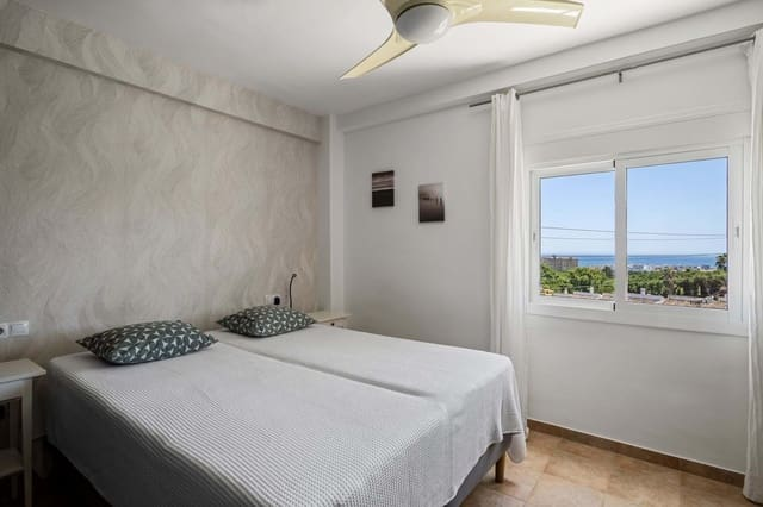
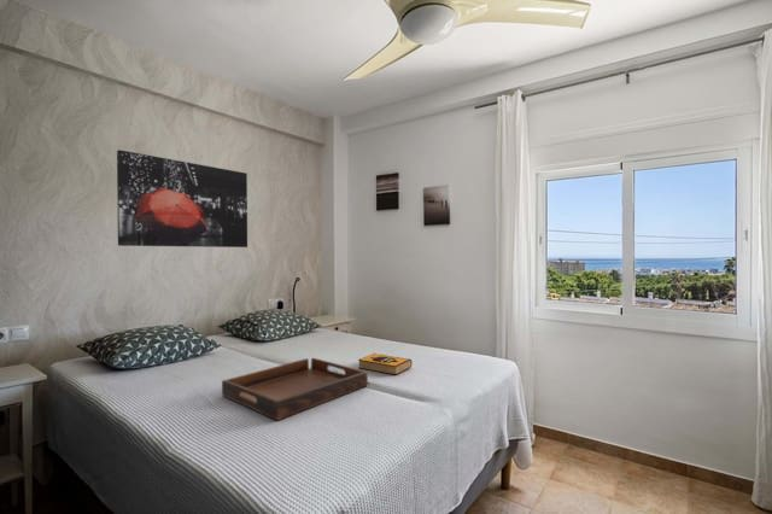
+ wall art (189, 204)
+ serving tray (297, 382)
+ hardback book (385, 362)
